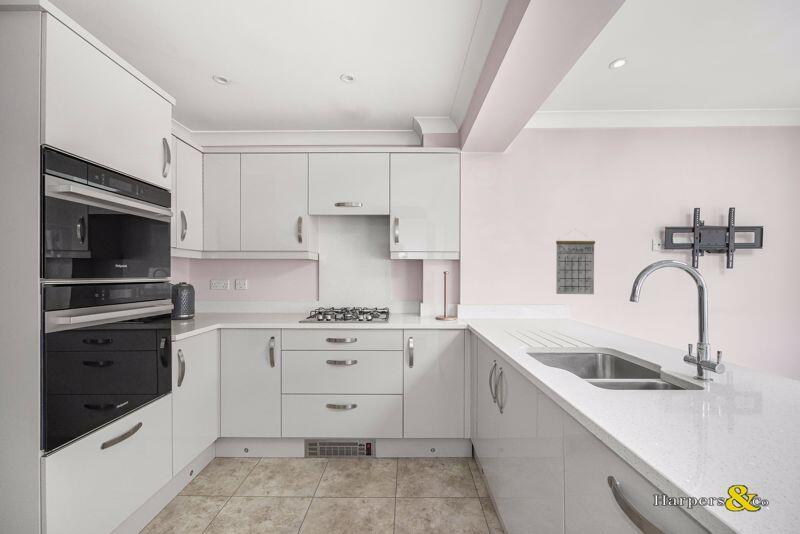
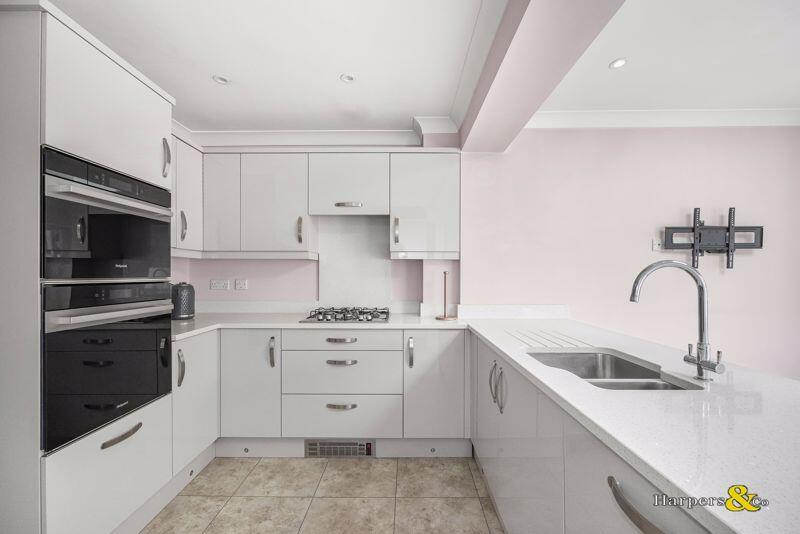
- calendar (575, 261)
